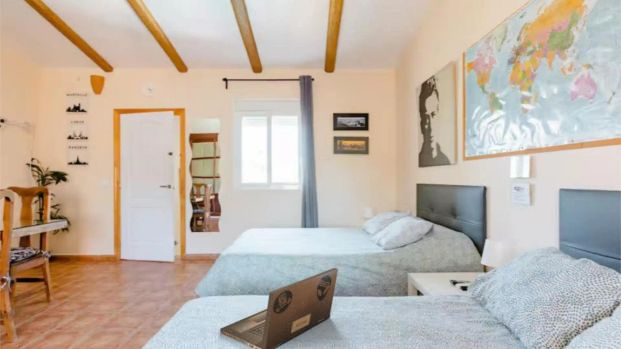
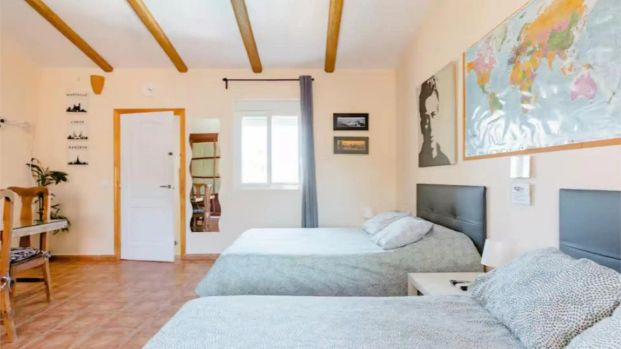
- laptop (281, 299)
